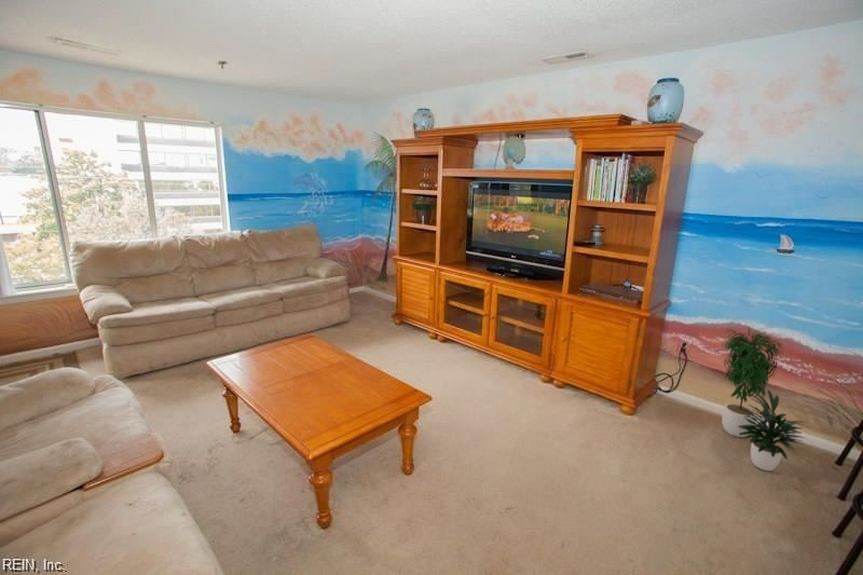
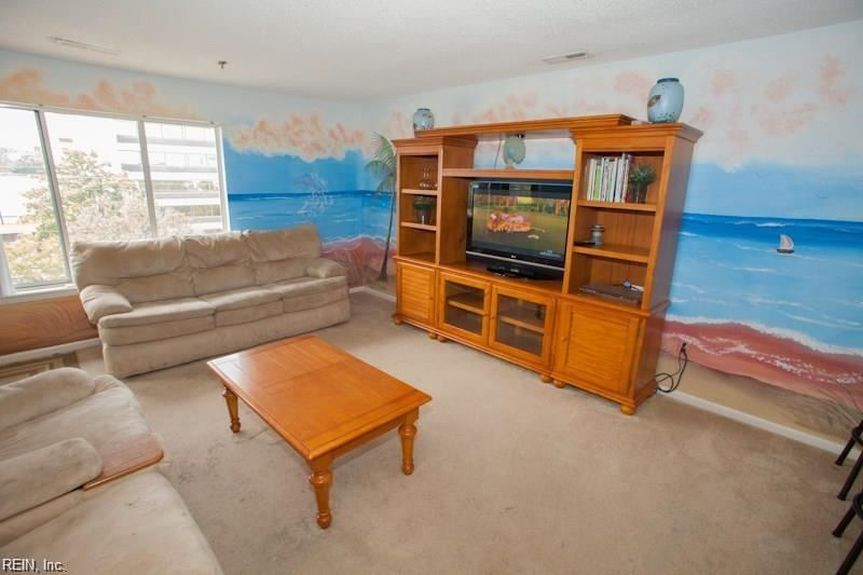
- potted plant (757, 392)
